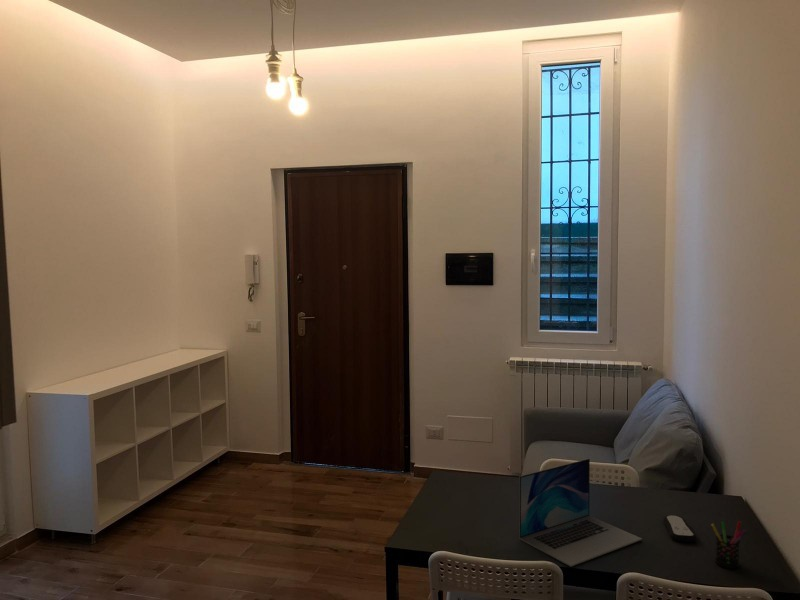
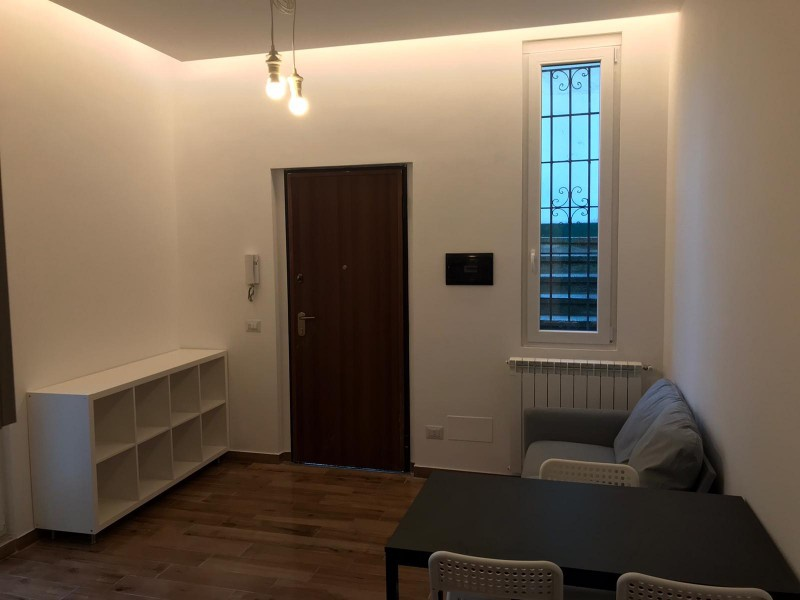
- pen holder (727, 541)
- remote control (678, 527)
- laptop (580, 507)
